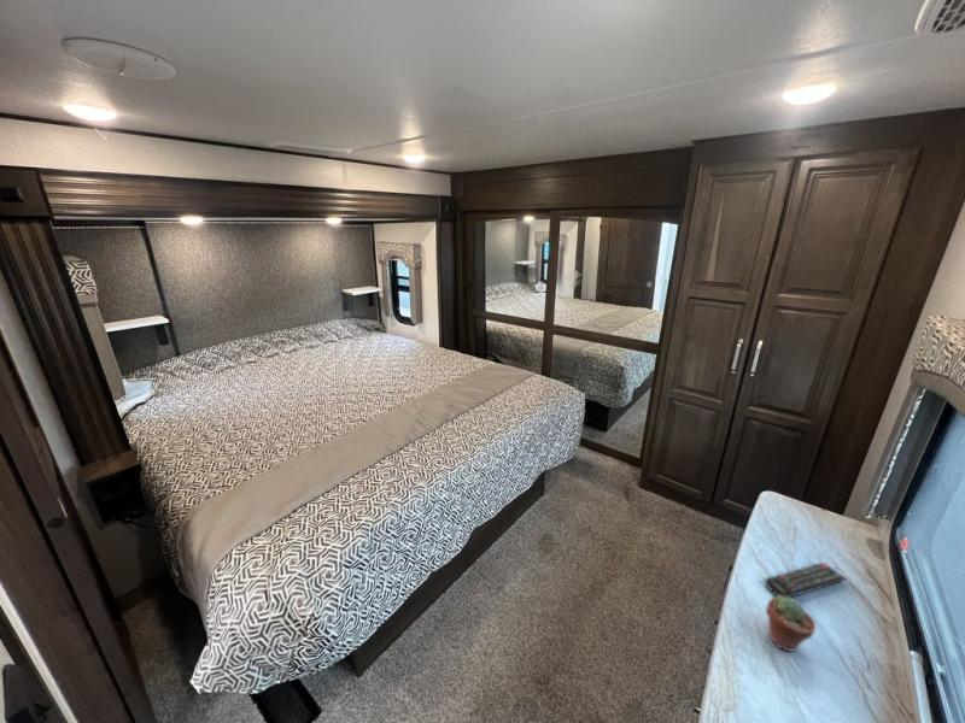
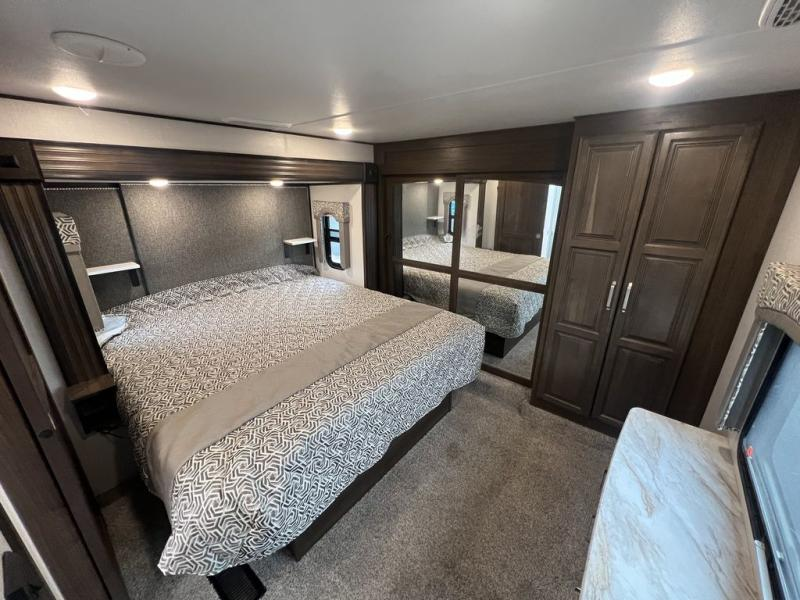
- potted succulent (788, 621)
- remote control (805, 581)
